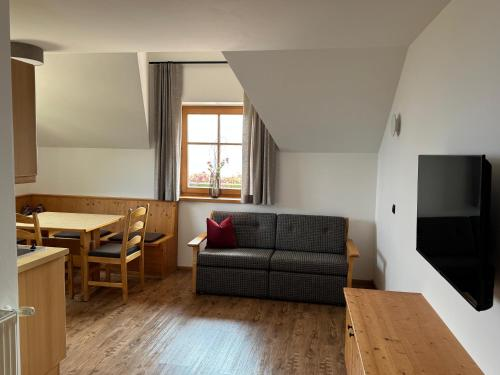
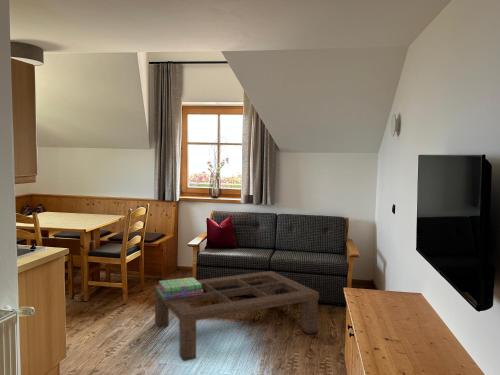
+ coffee table (234, 308)
+ stack of books (179, 287)
